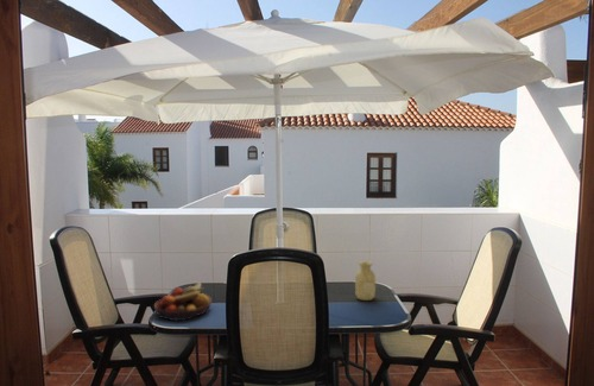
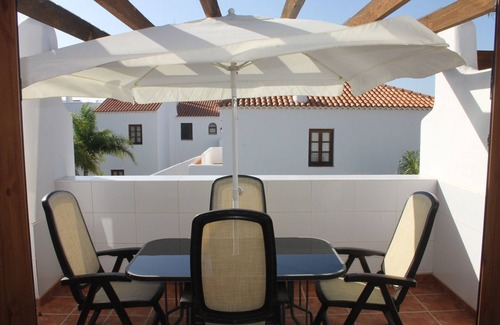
- fruit bowl (183, 299)
- vase (365, 280)
